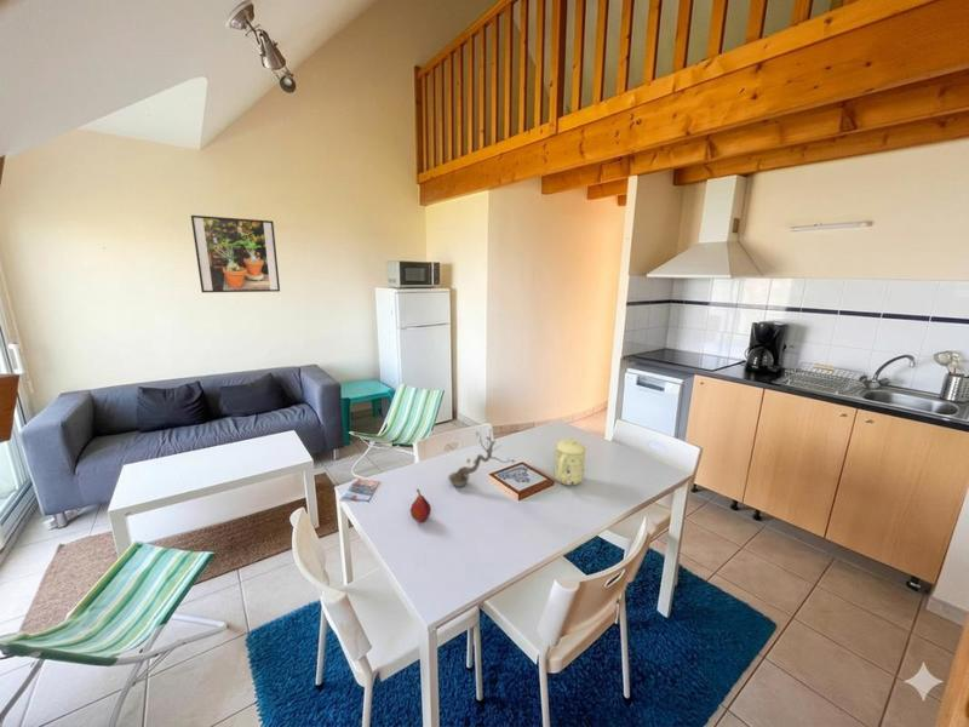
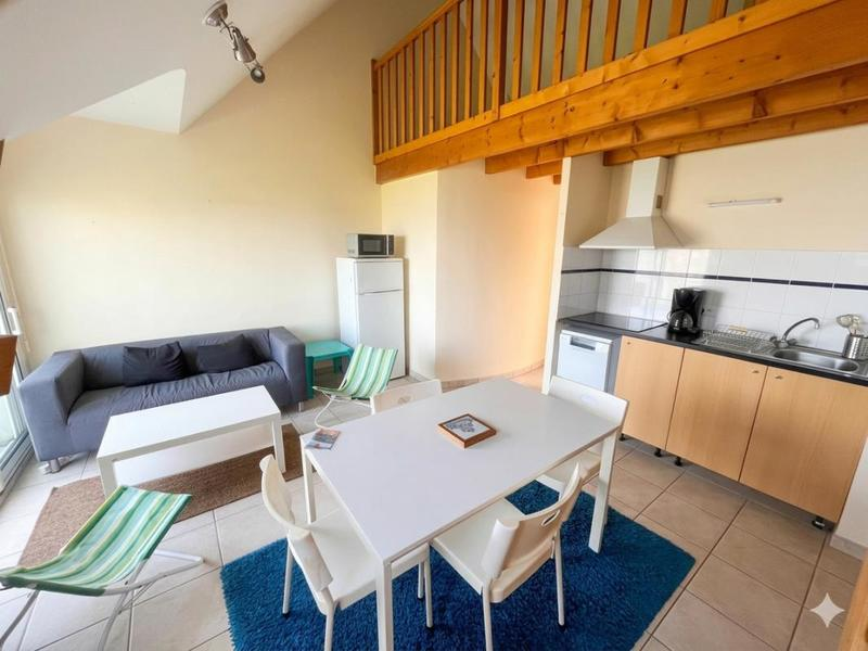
- fruit (420, 503)
- plant (475, 459)
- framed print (237, 256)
- mug (568, 460)
